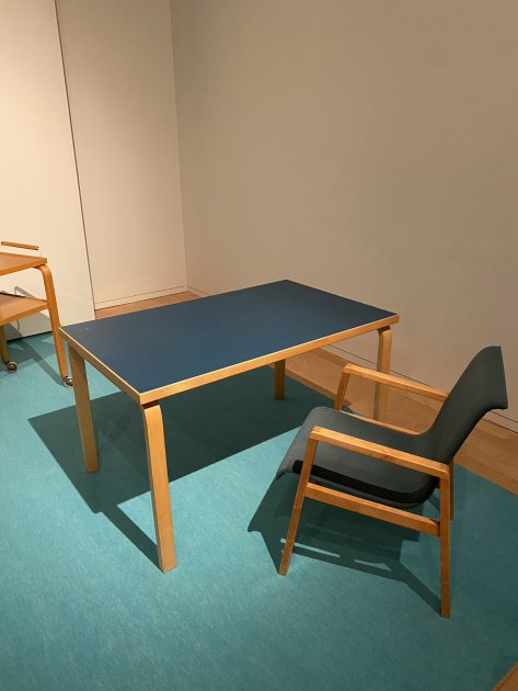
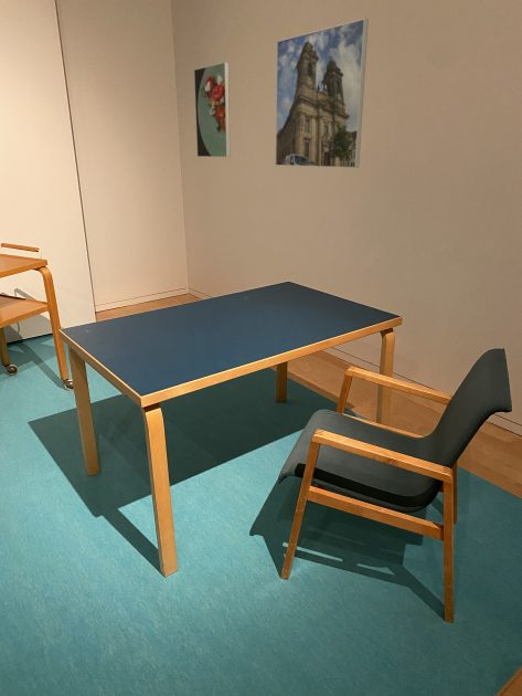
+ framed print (316, 102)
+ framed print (211, 113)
